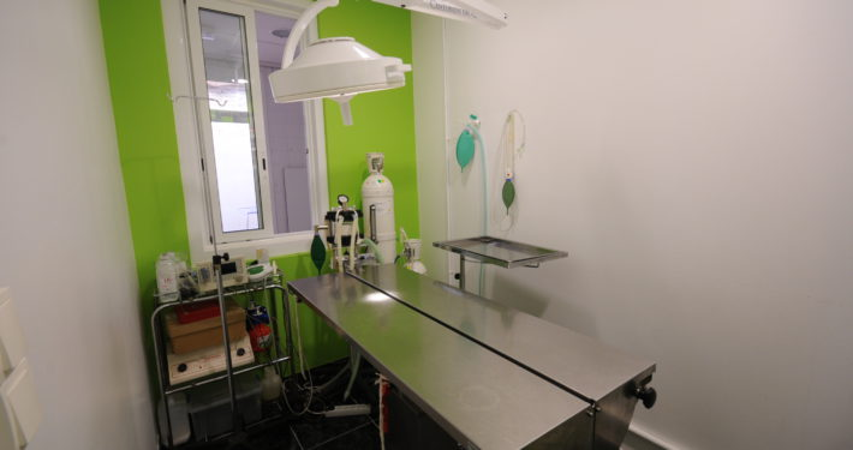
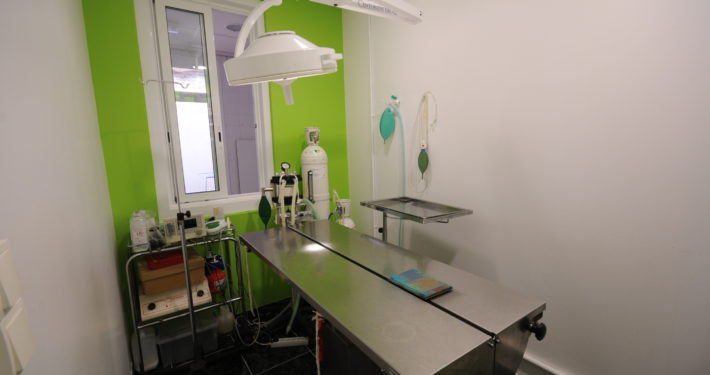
+ dish towel (419, 282)
